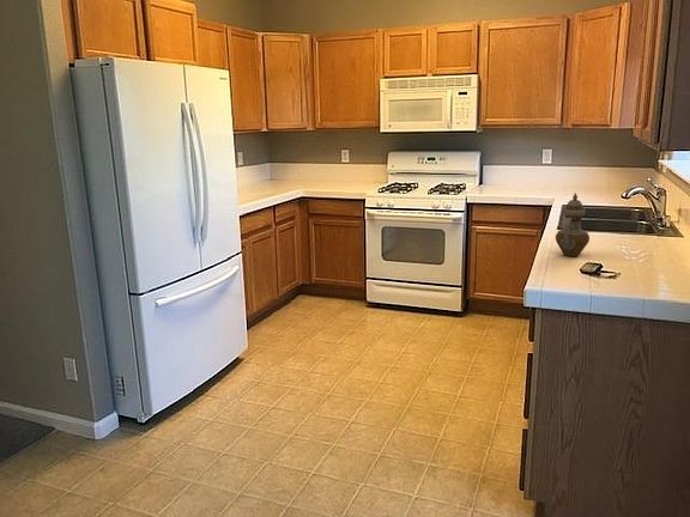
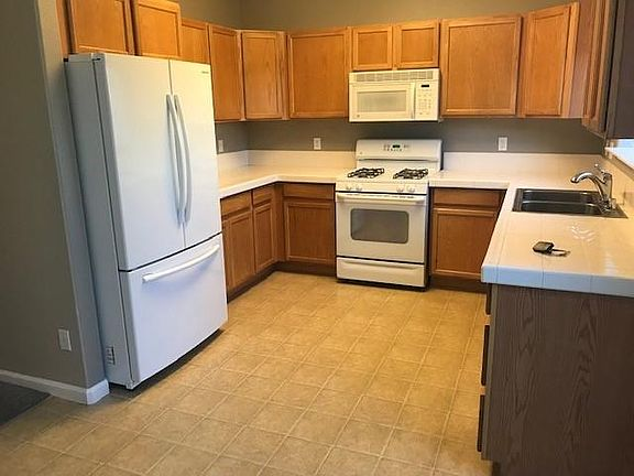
- teapot (573, 224)
